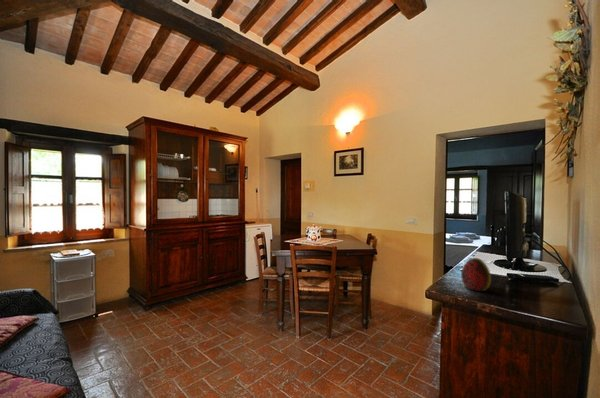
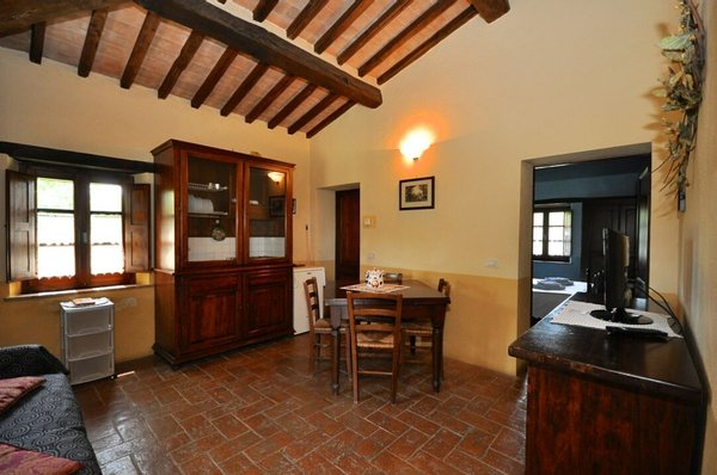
- decorative egg (475, 273)
